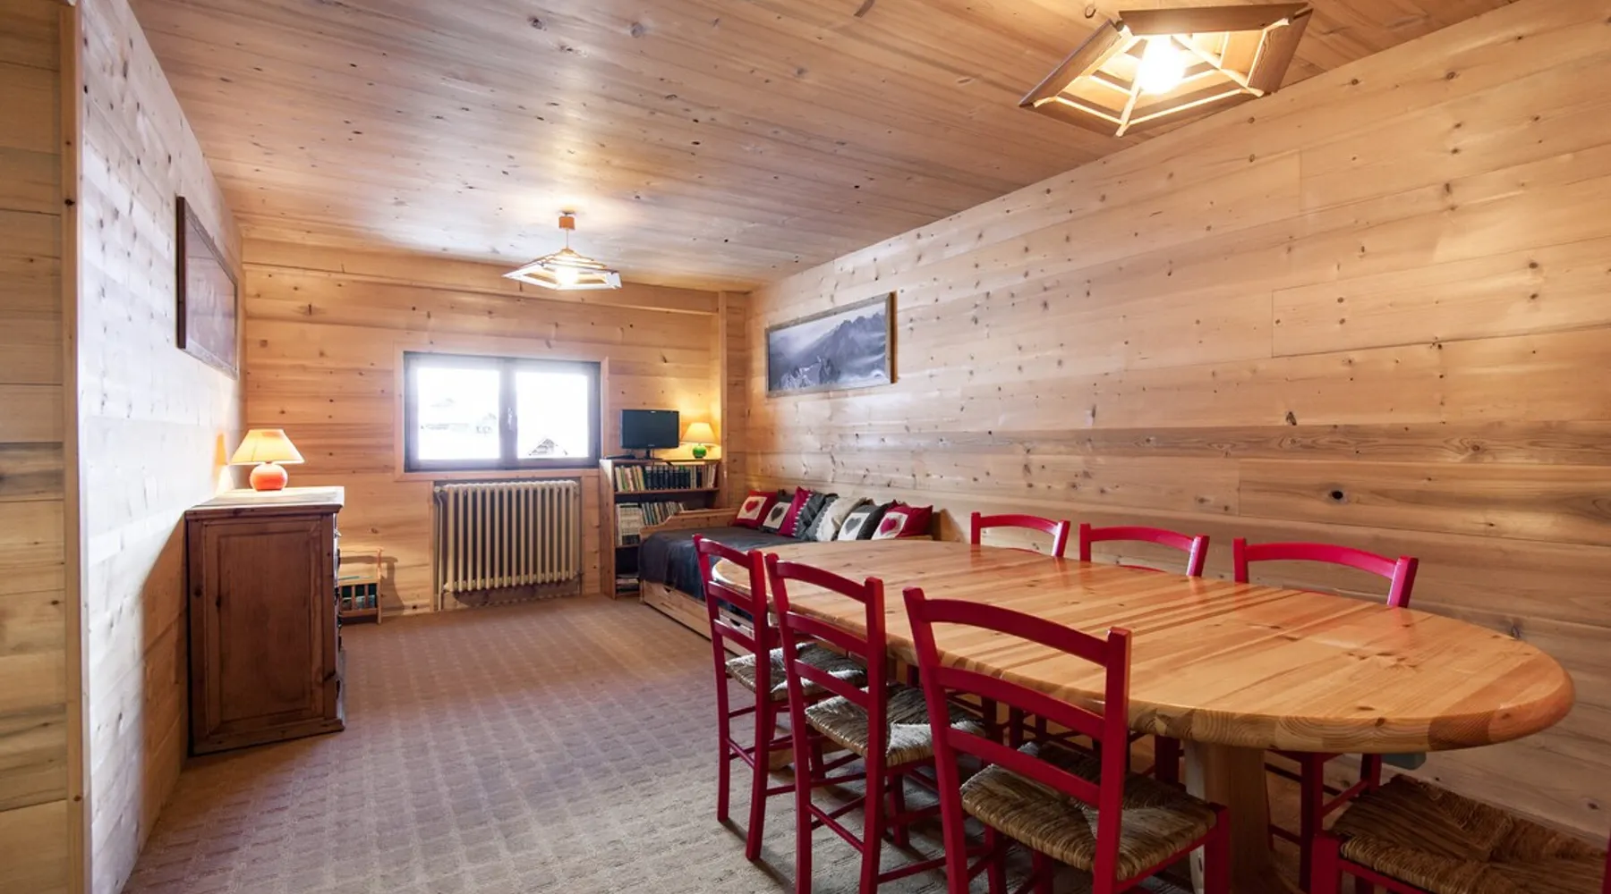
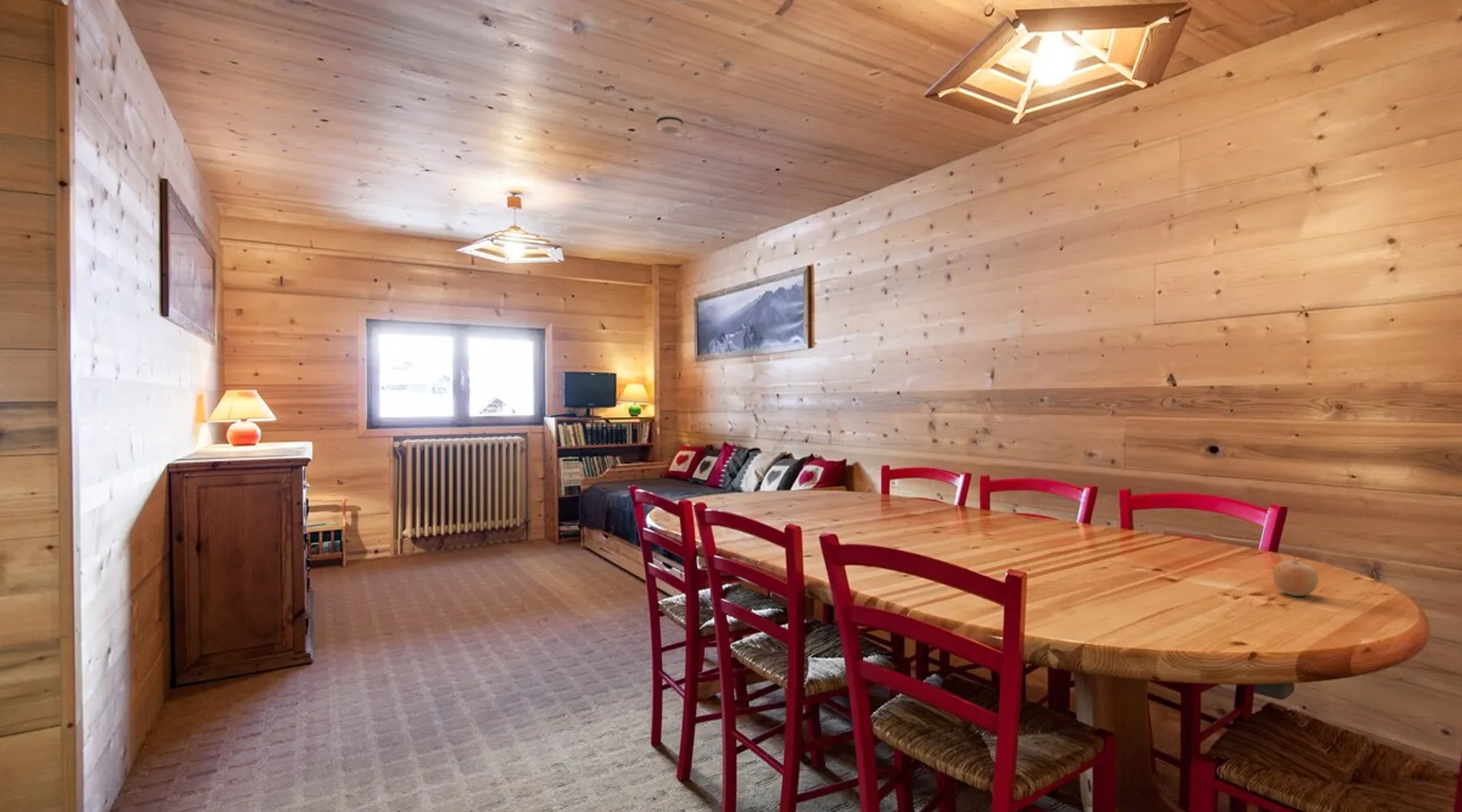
+ fruit (1295, 575)
+ smoke detector (669, 122)
